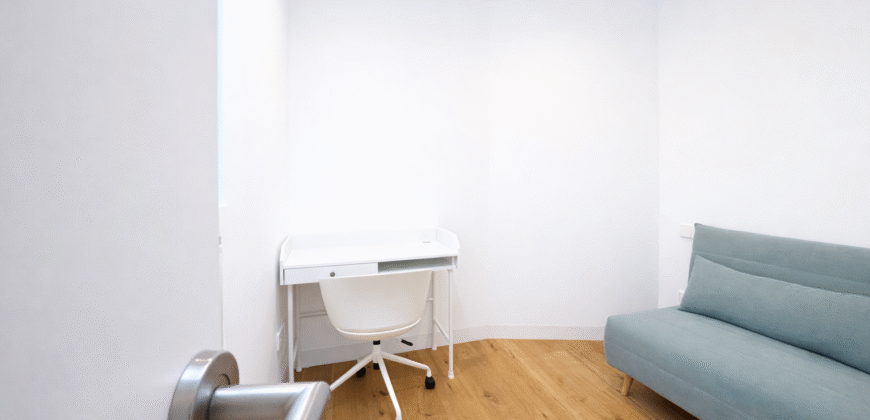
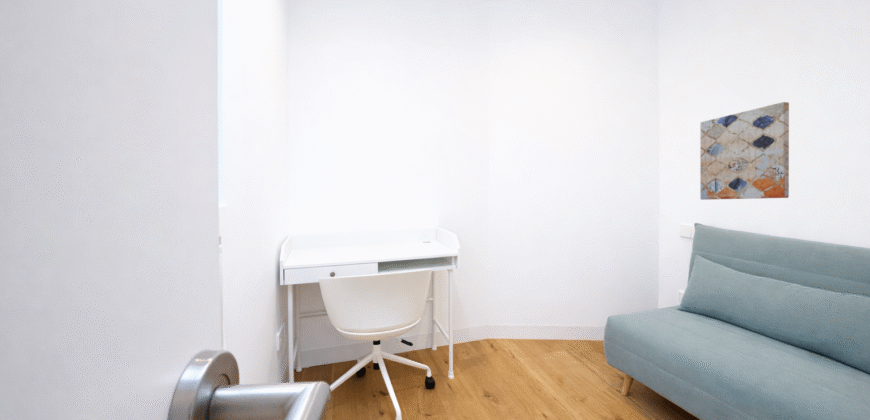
+ wall art (740, 156)
